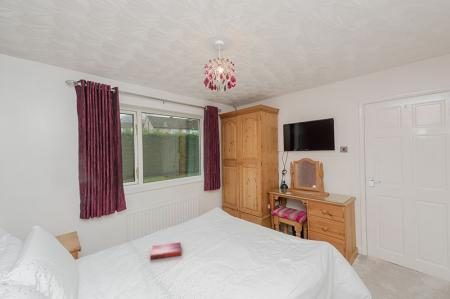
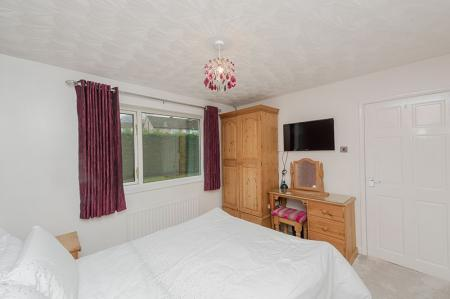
- hardback book (166, 250)
